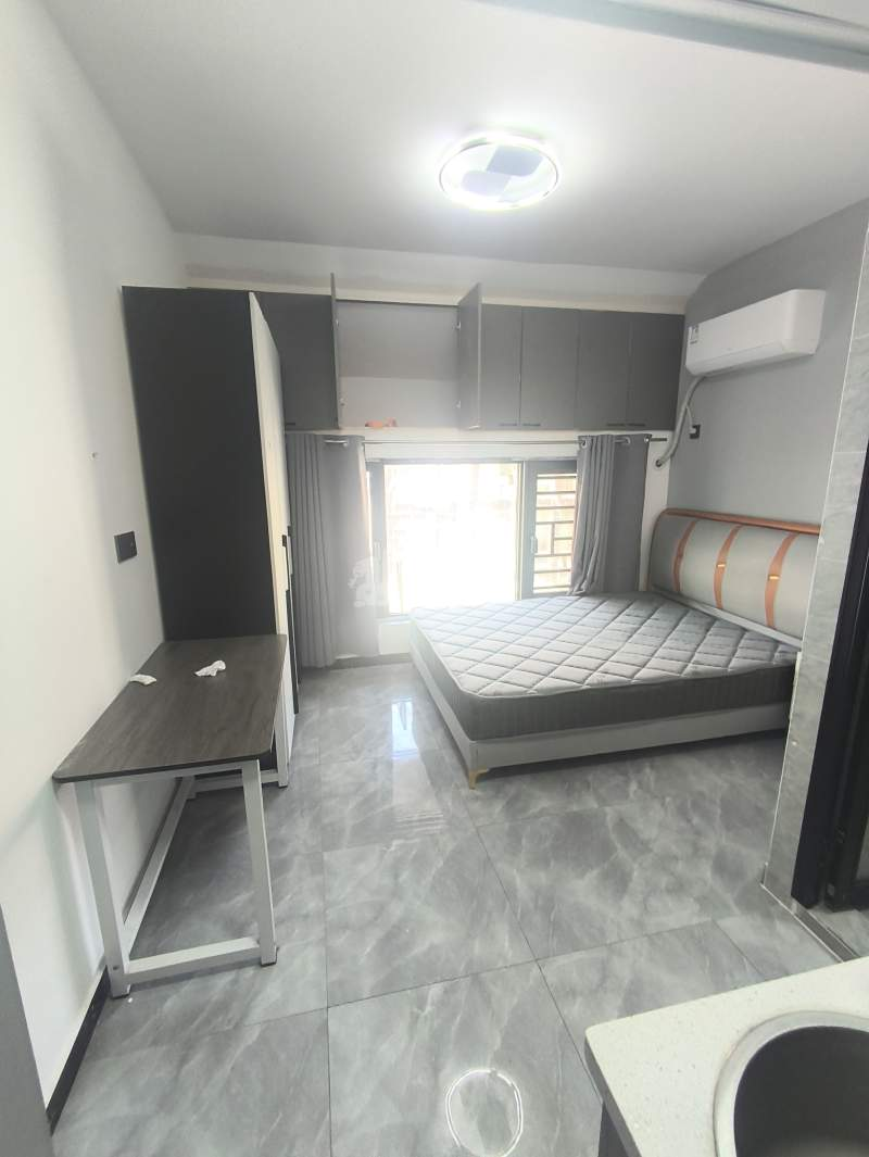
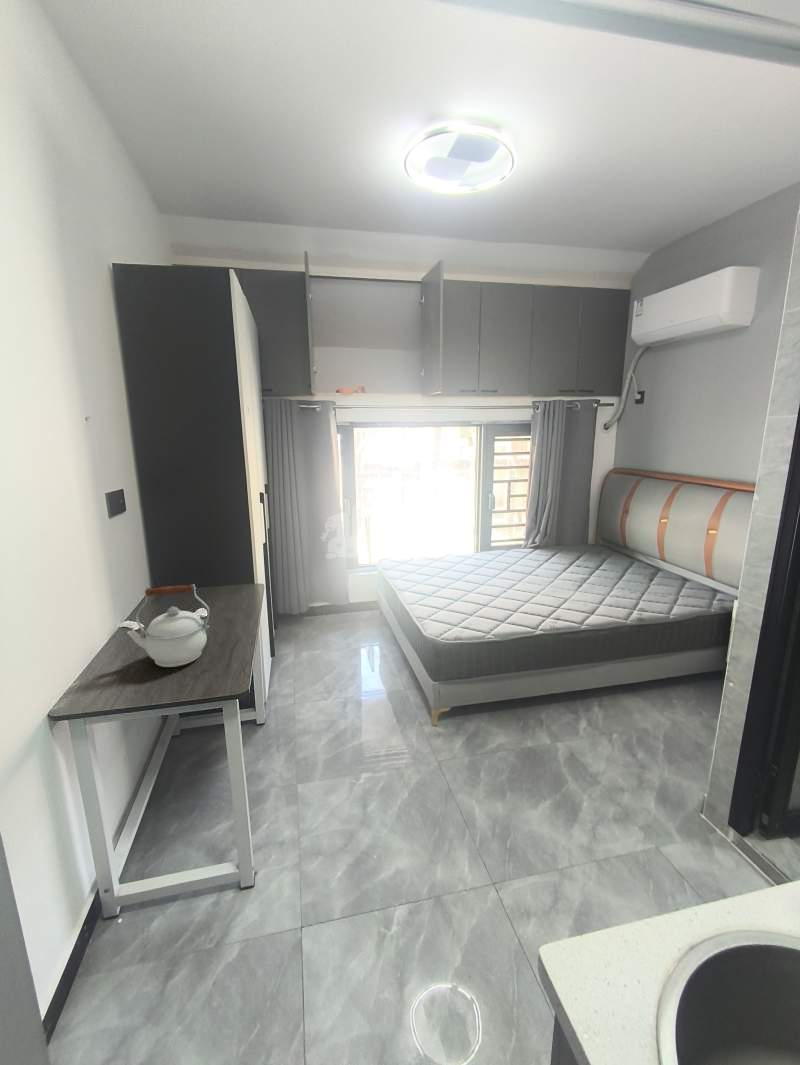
+ kettle (169, 622)
